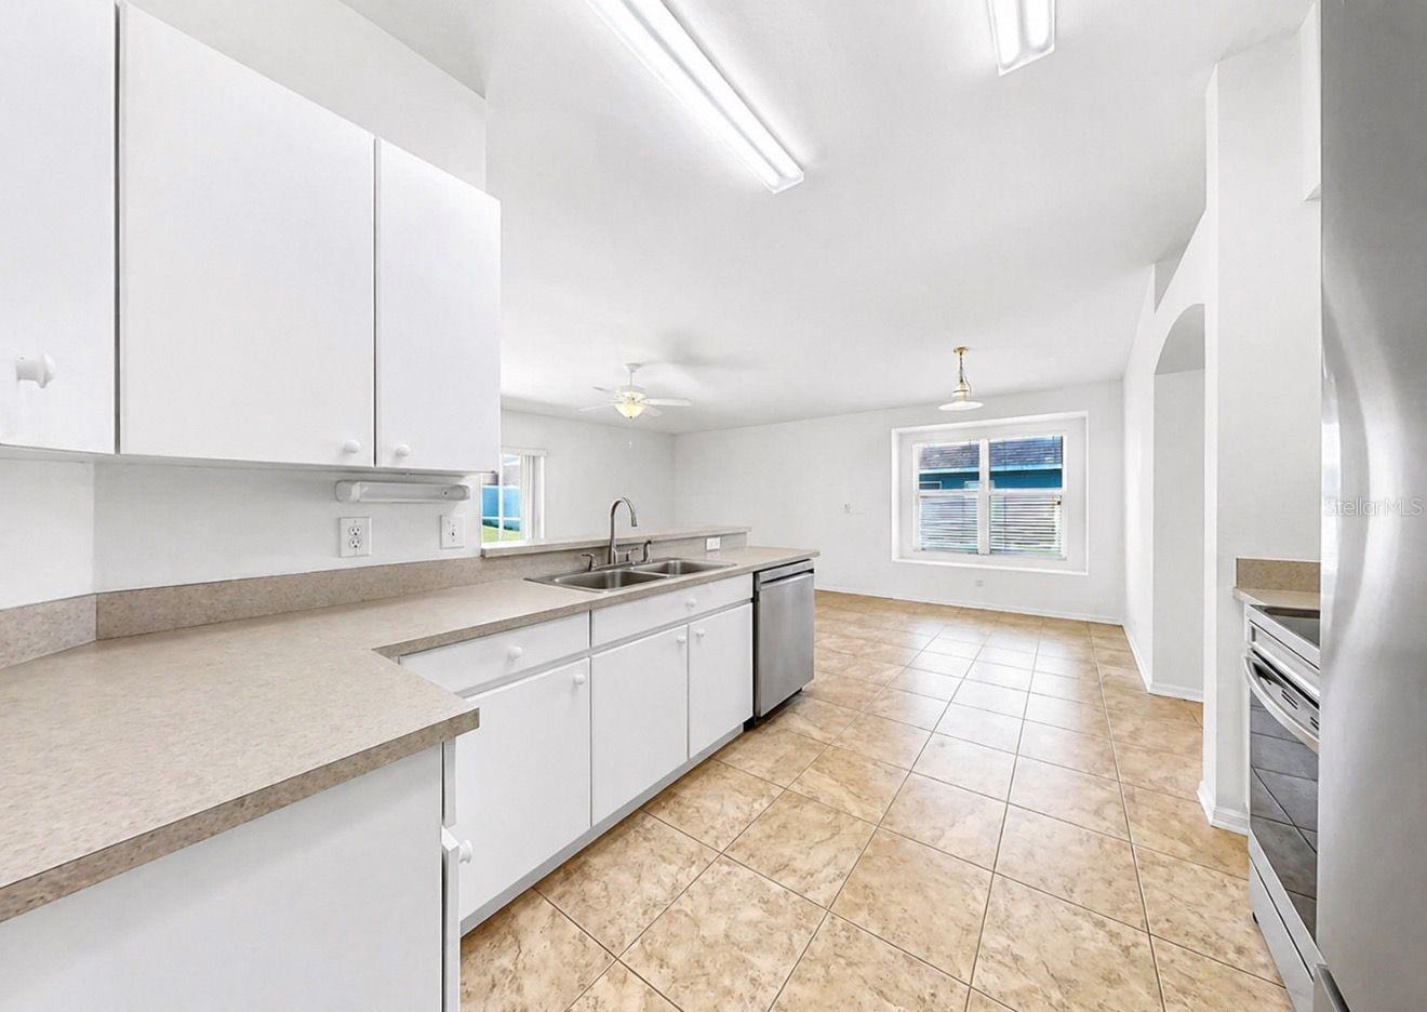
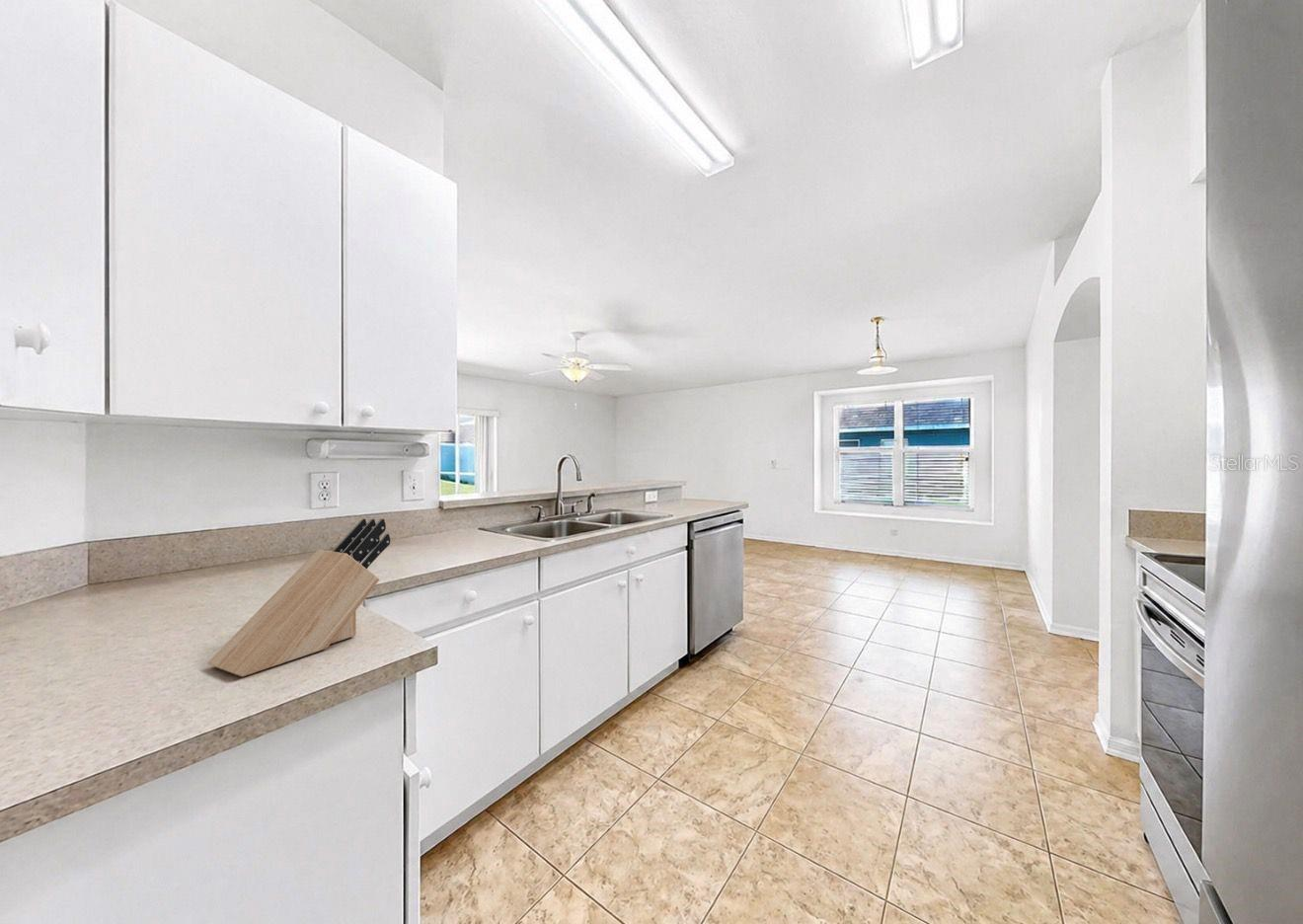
+ knife block (314, 583)
